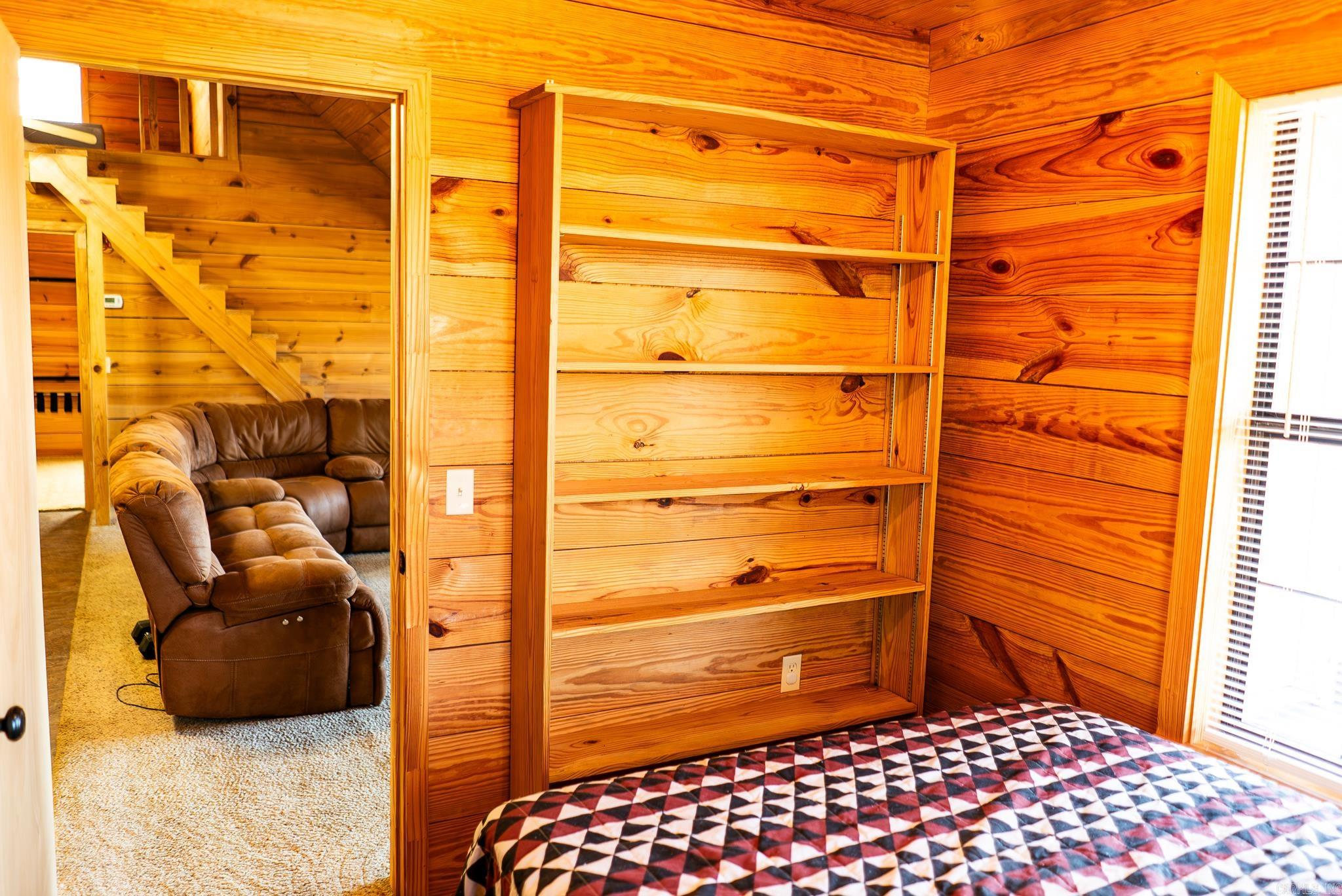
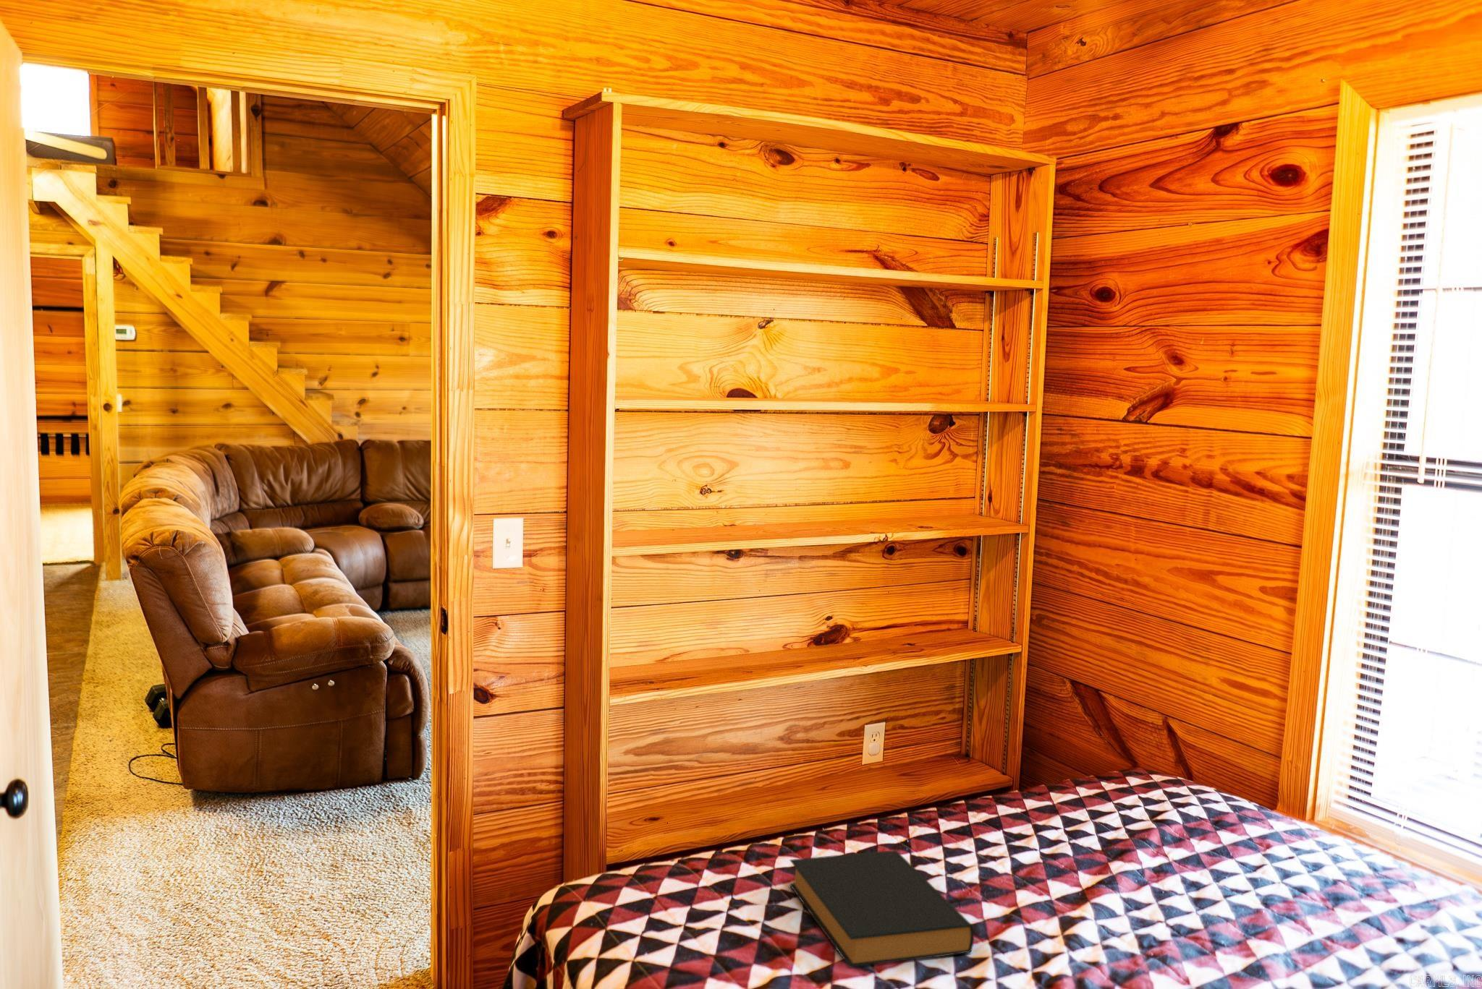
+ hardback book (877, 903)
